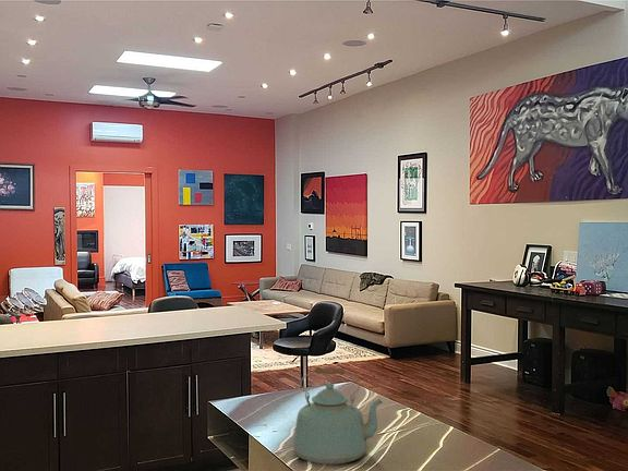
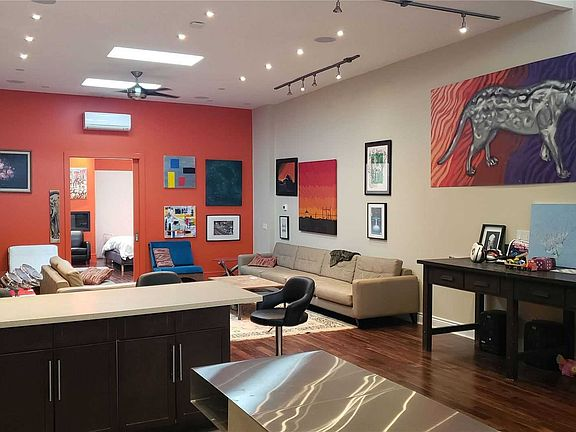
- kettle (337, 410)
